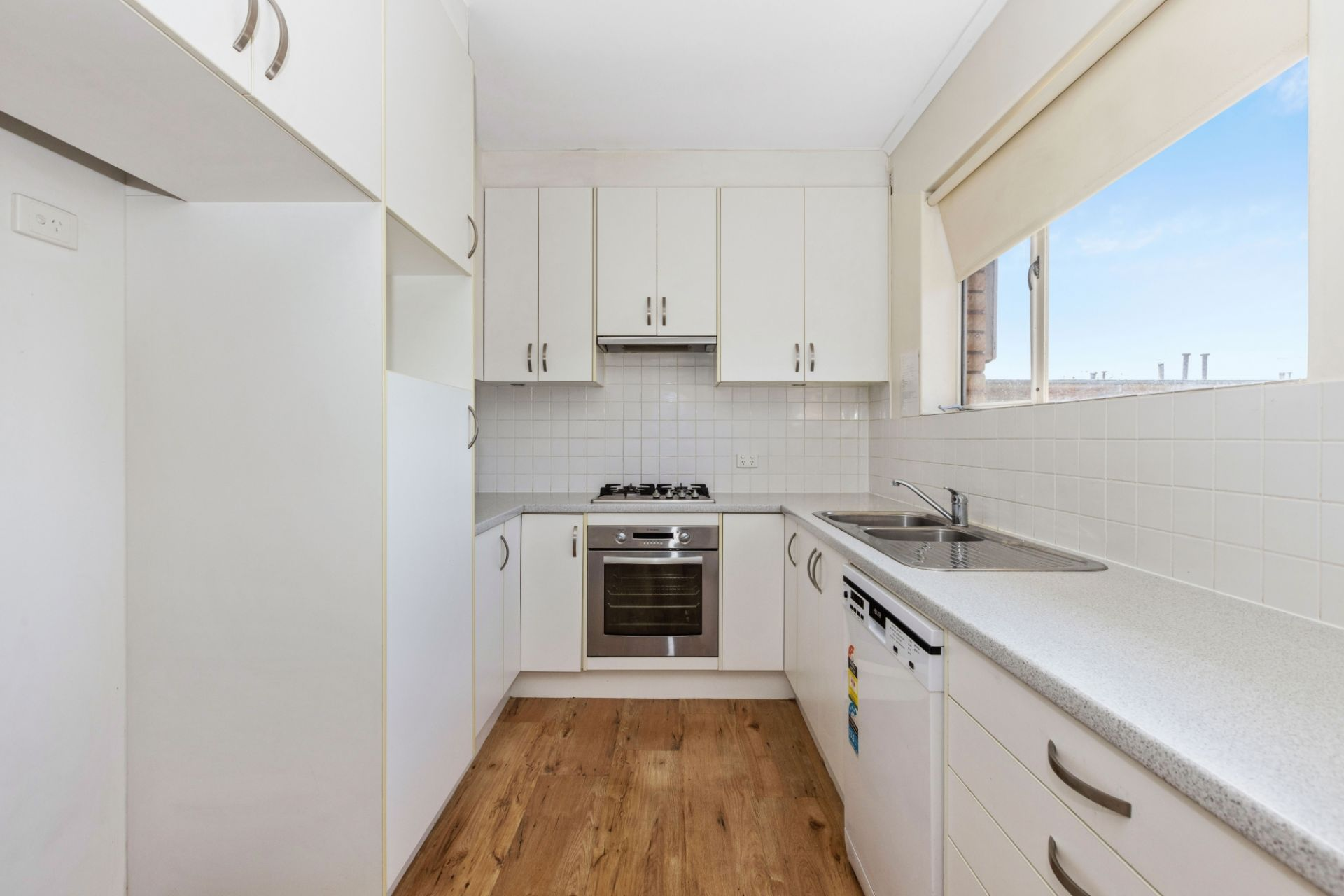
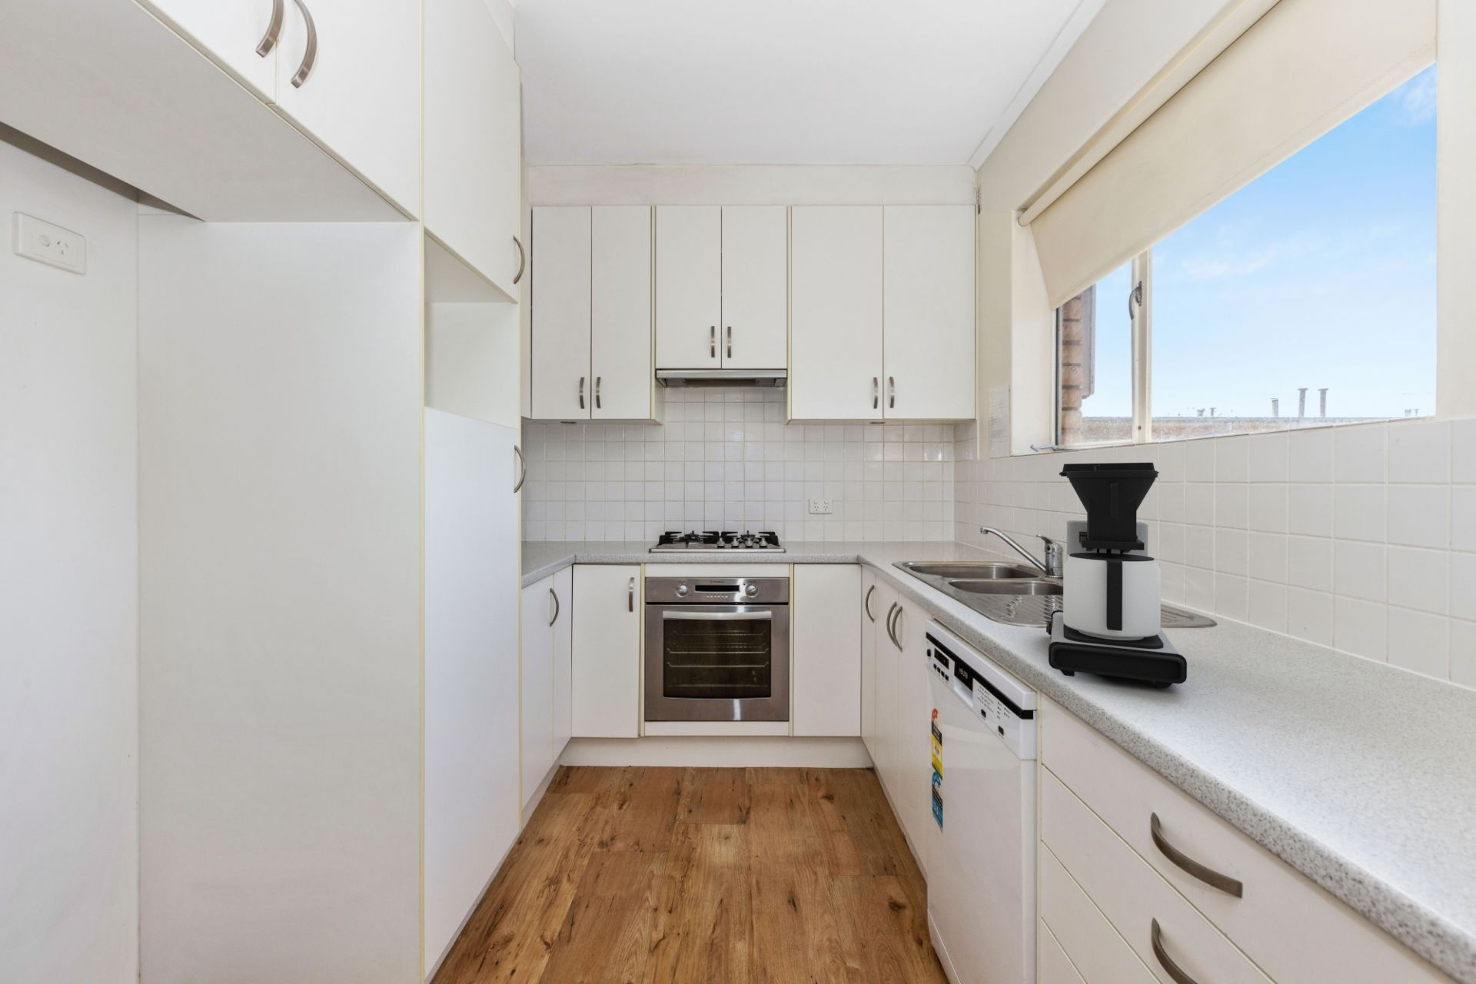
+ coffee maker (1108, 561)
